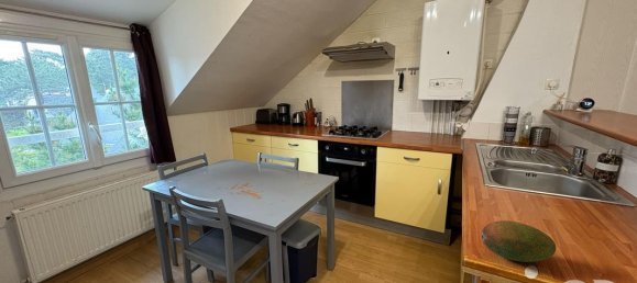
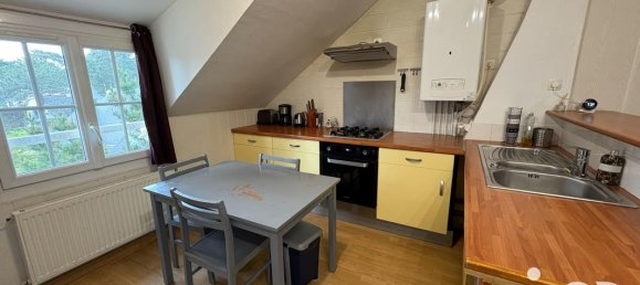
- fruit (516, 240)
